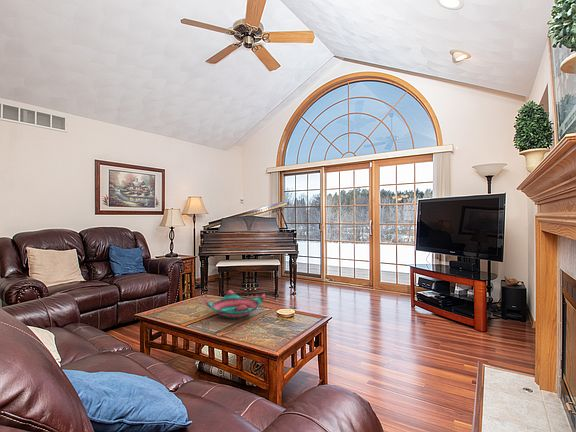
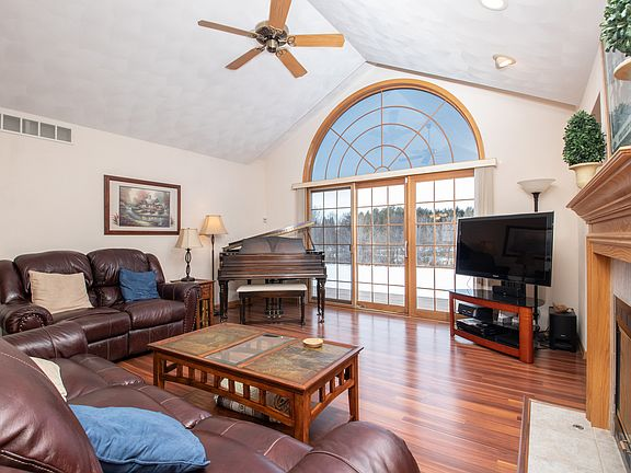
- decorative bowl (235, 305)
